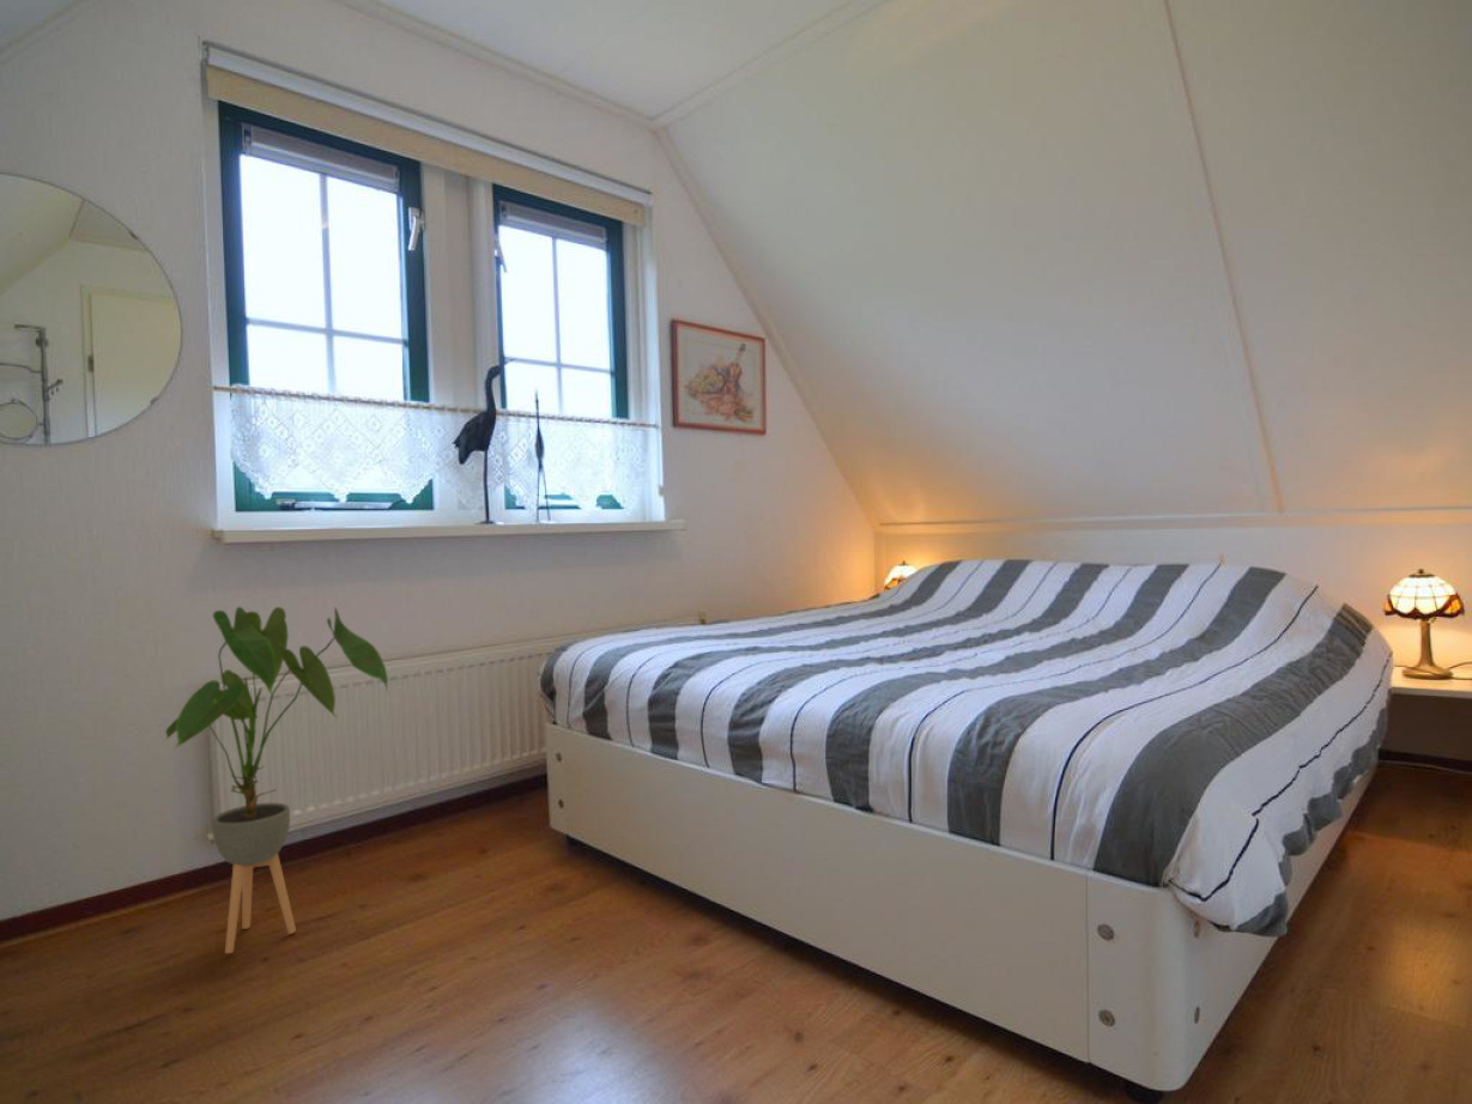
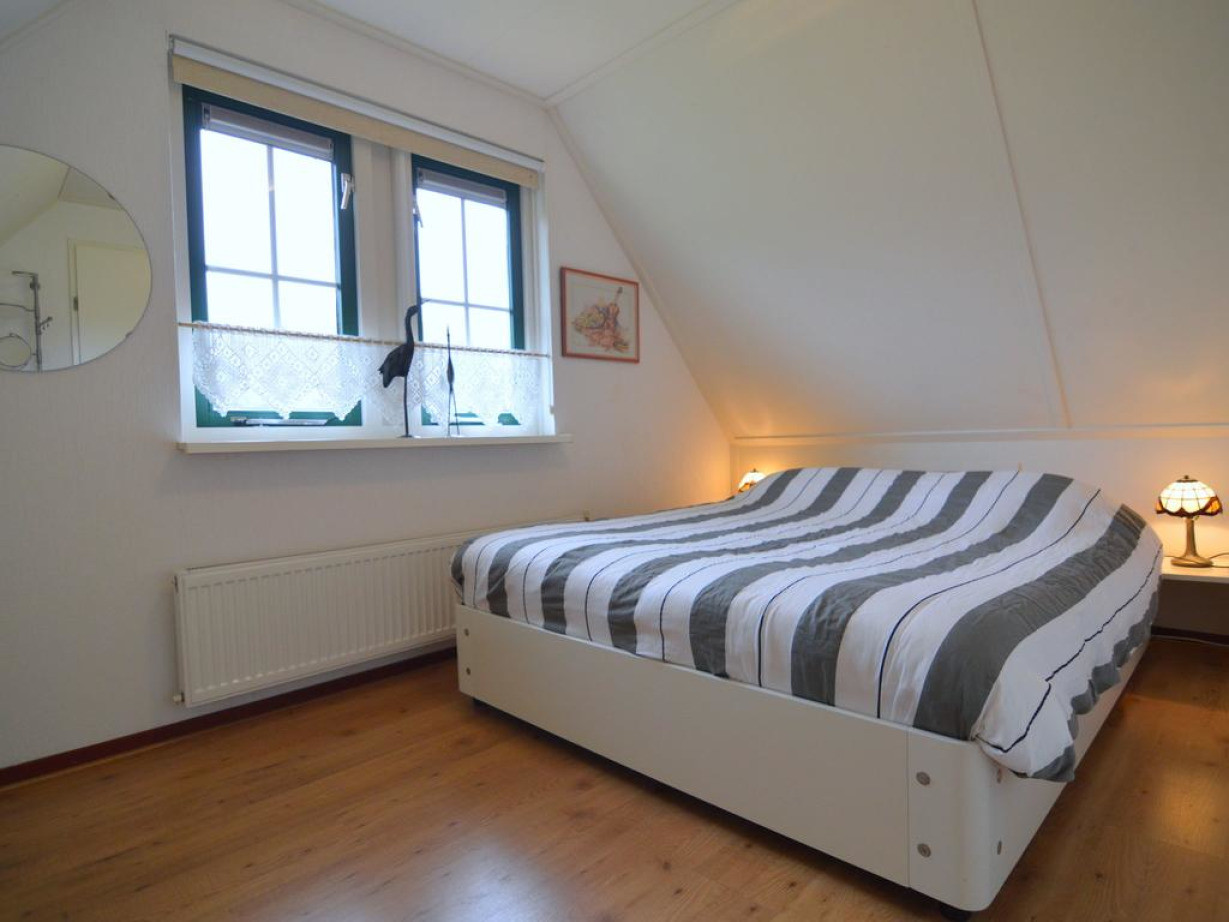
- house plant (263, 765)
